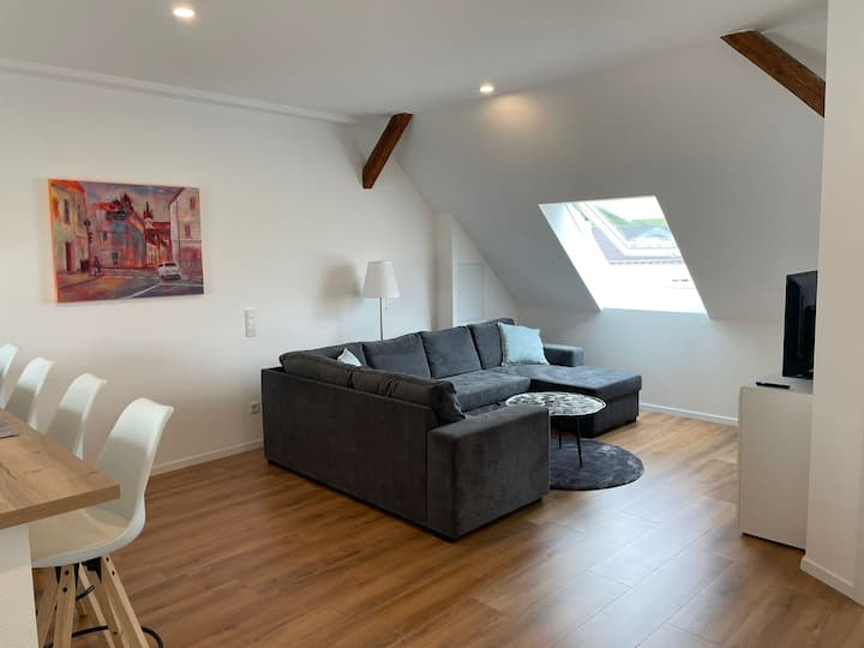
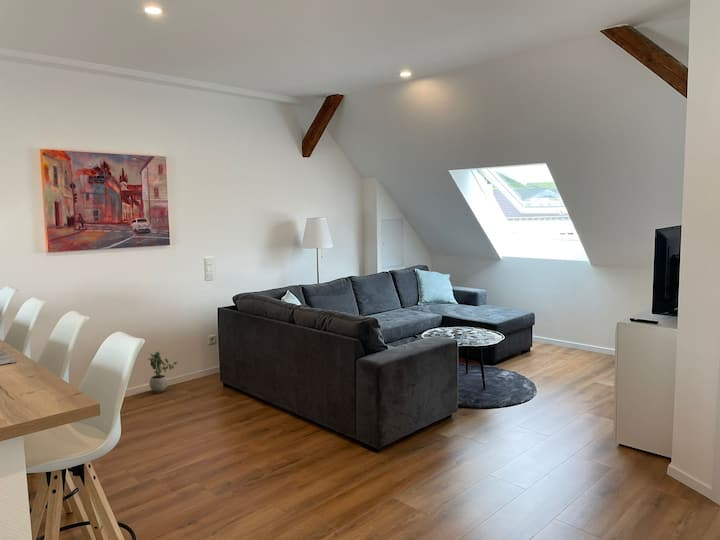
+ potted plant (161, 371)
